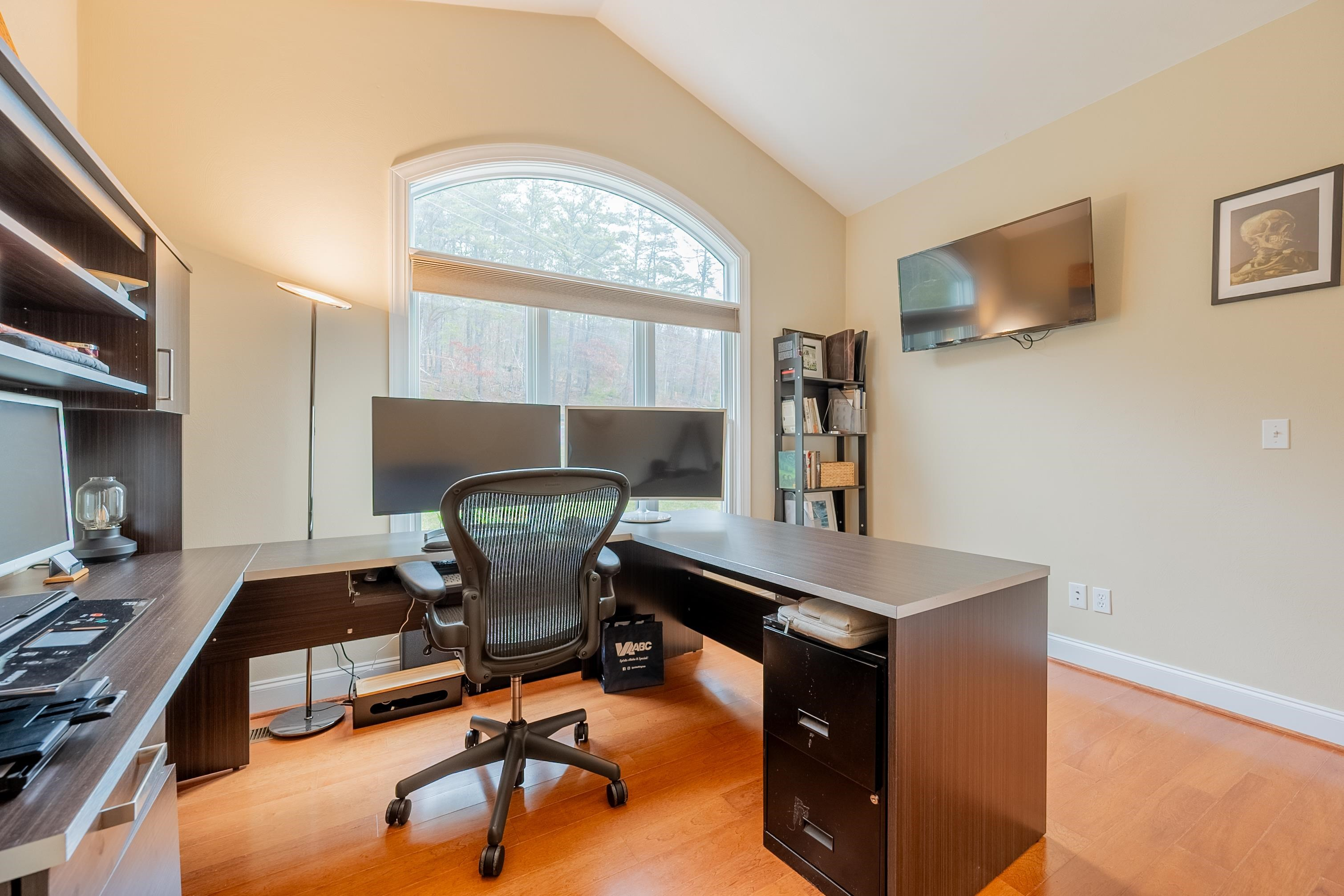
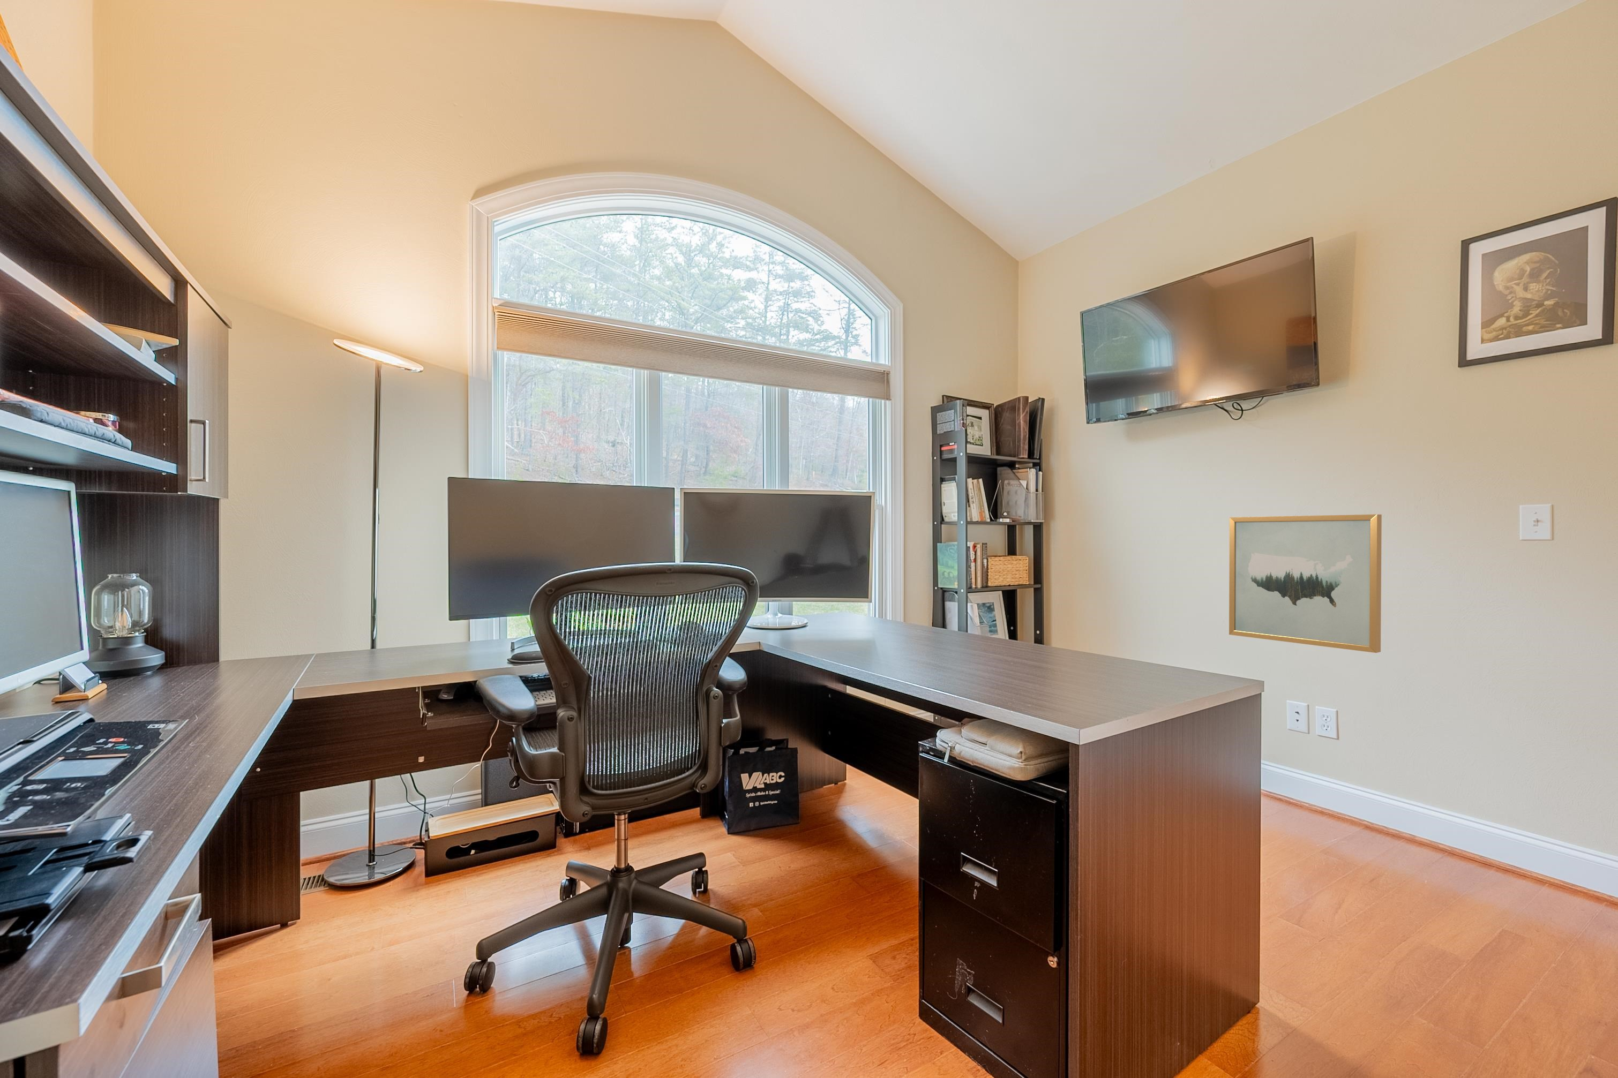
+ wall art (1299, 579)
